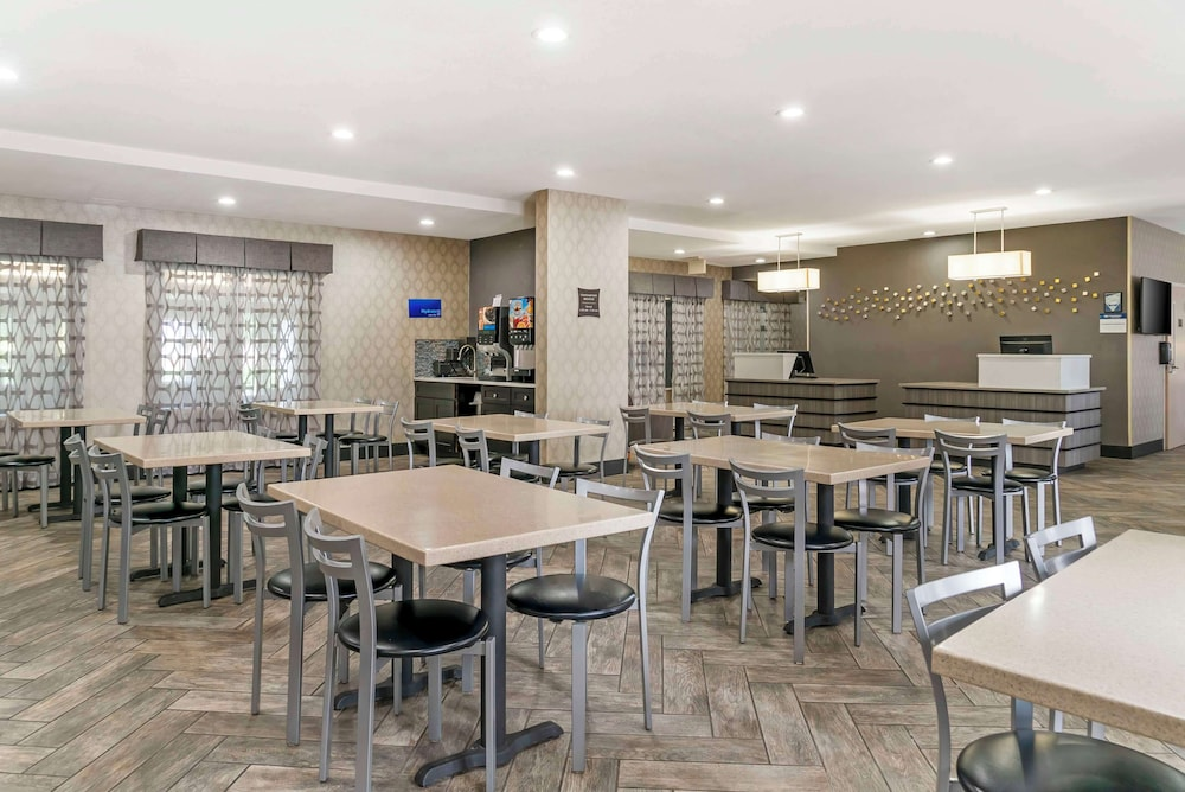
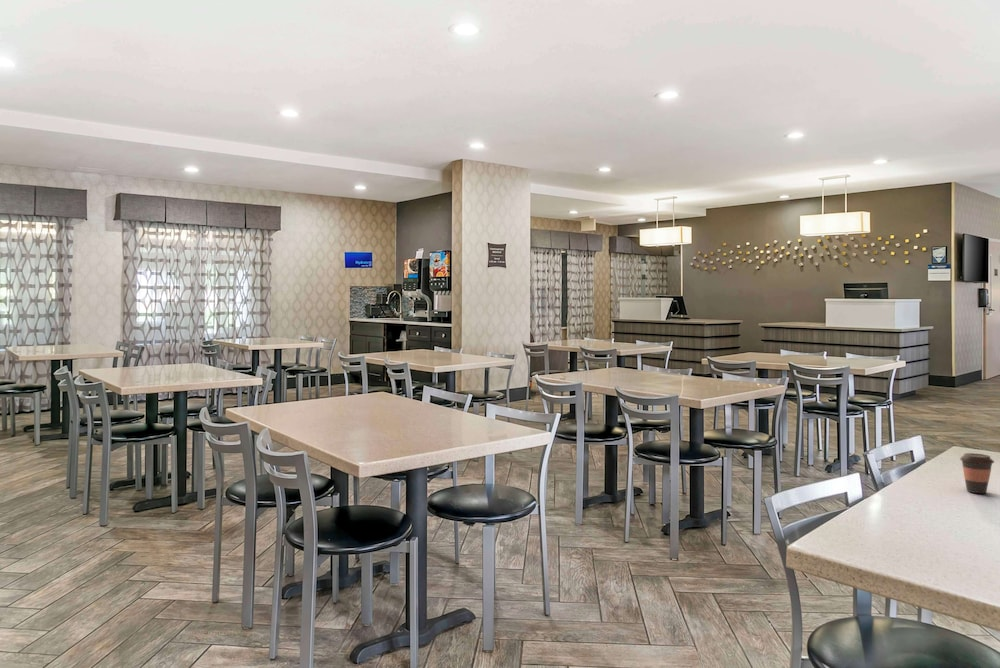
+ coffee cup (976, 473)
